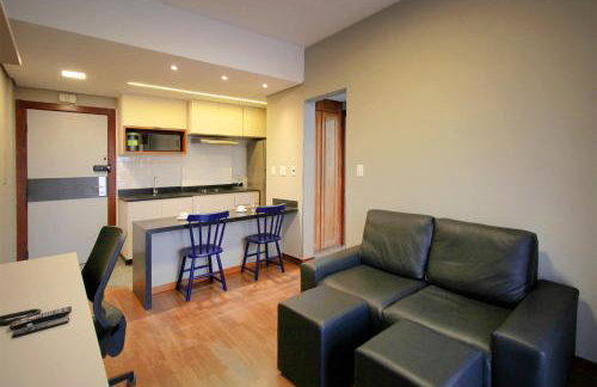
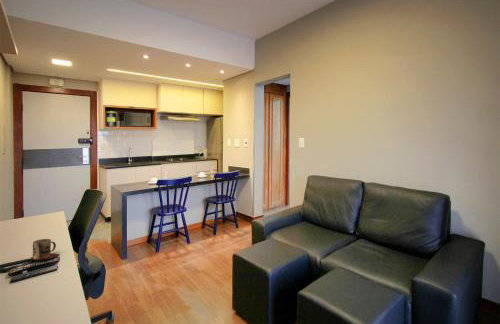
+ mug (45, 248)
